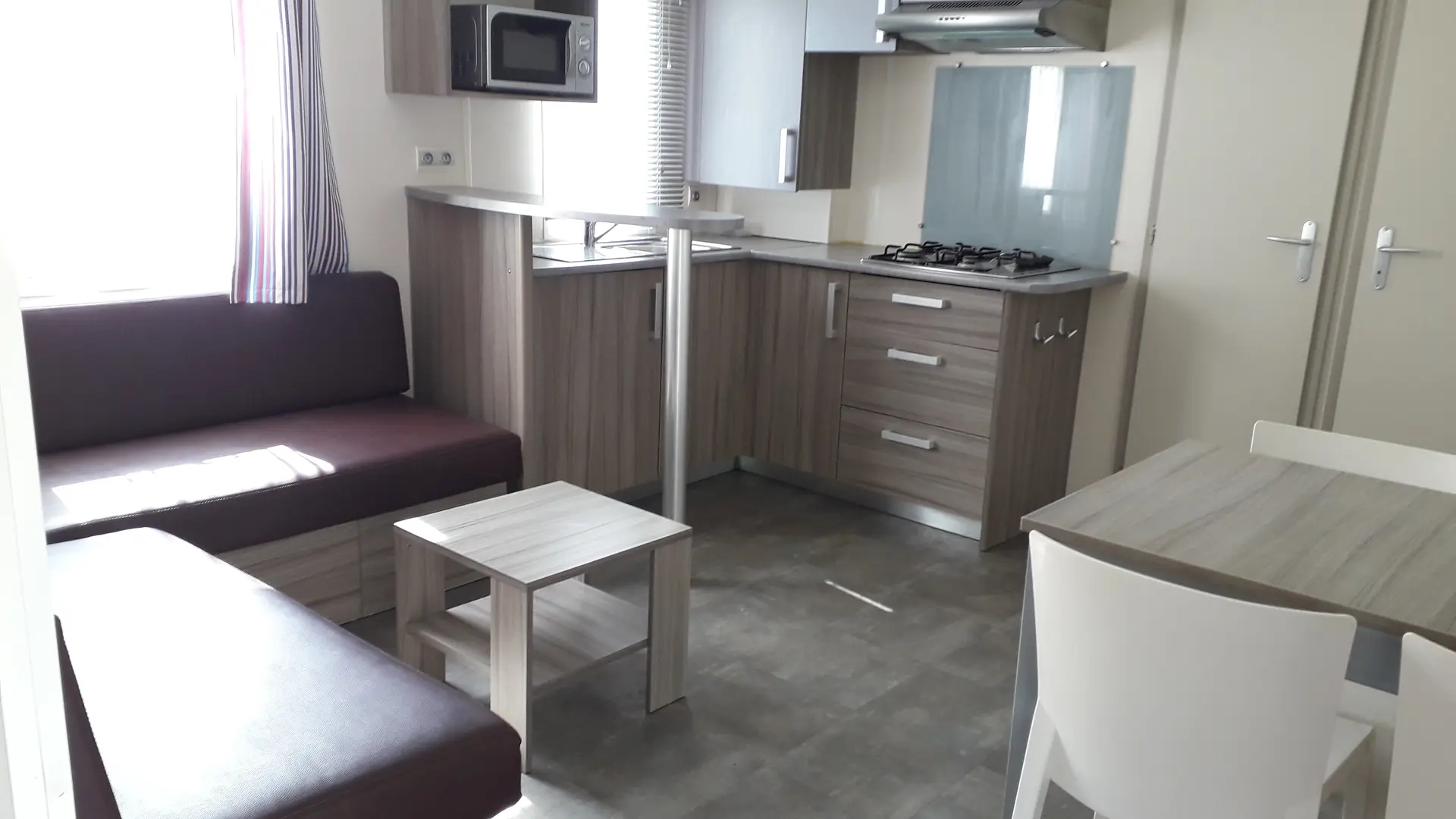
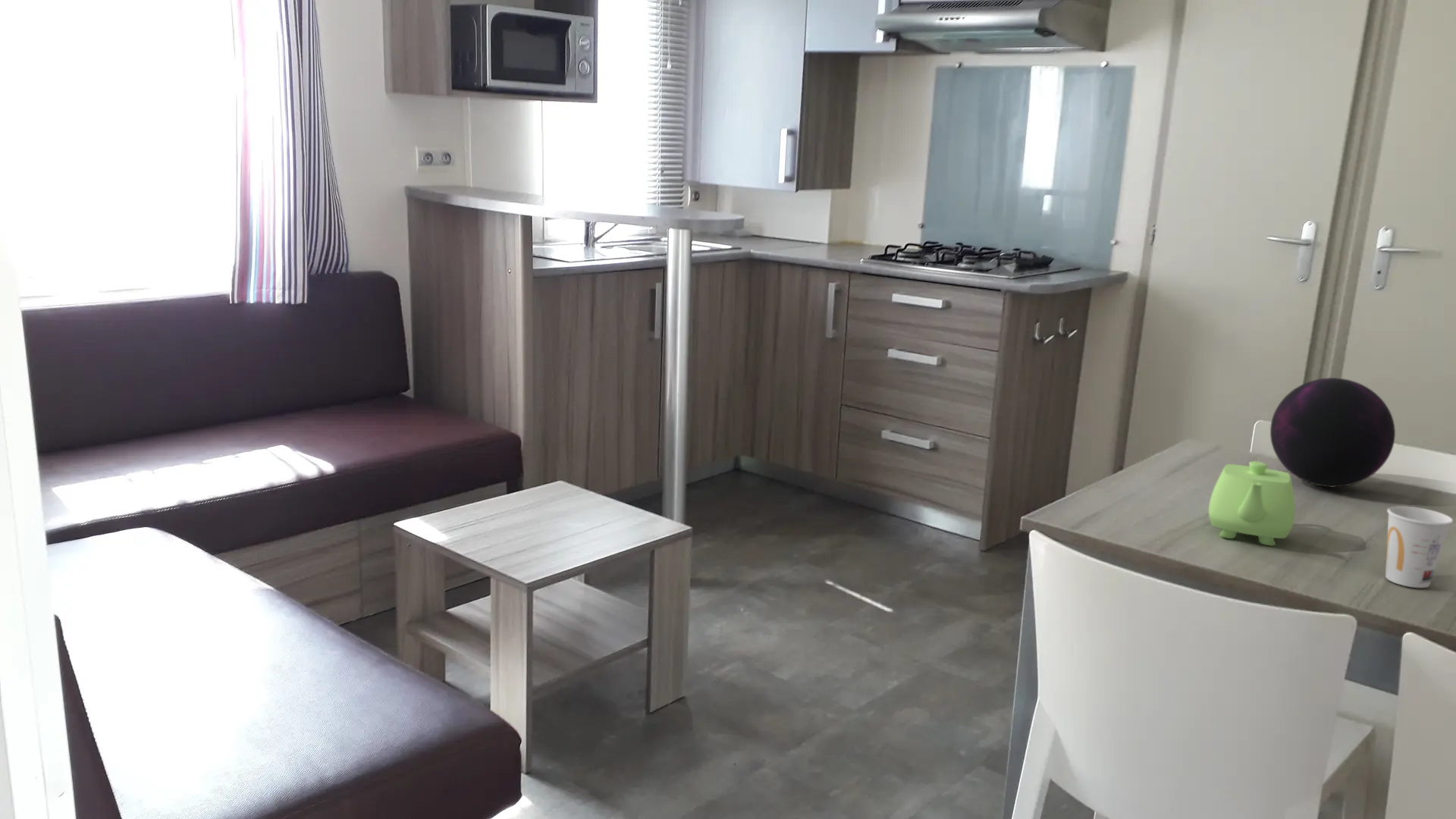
+ decorative orb (1331, 432)
+ teapot (1253, 500)
+ cup (1414, 548)
